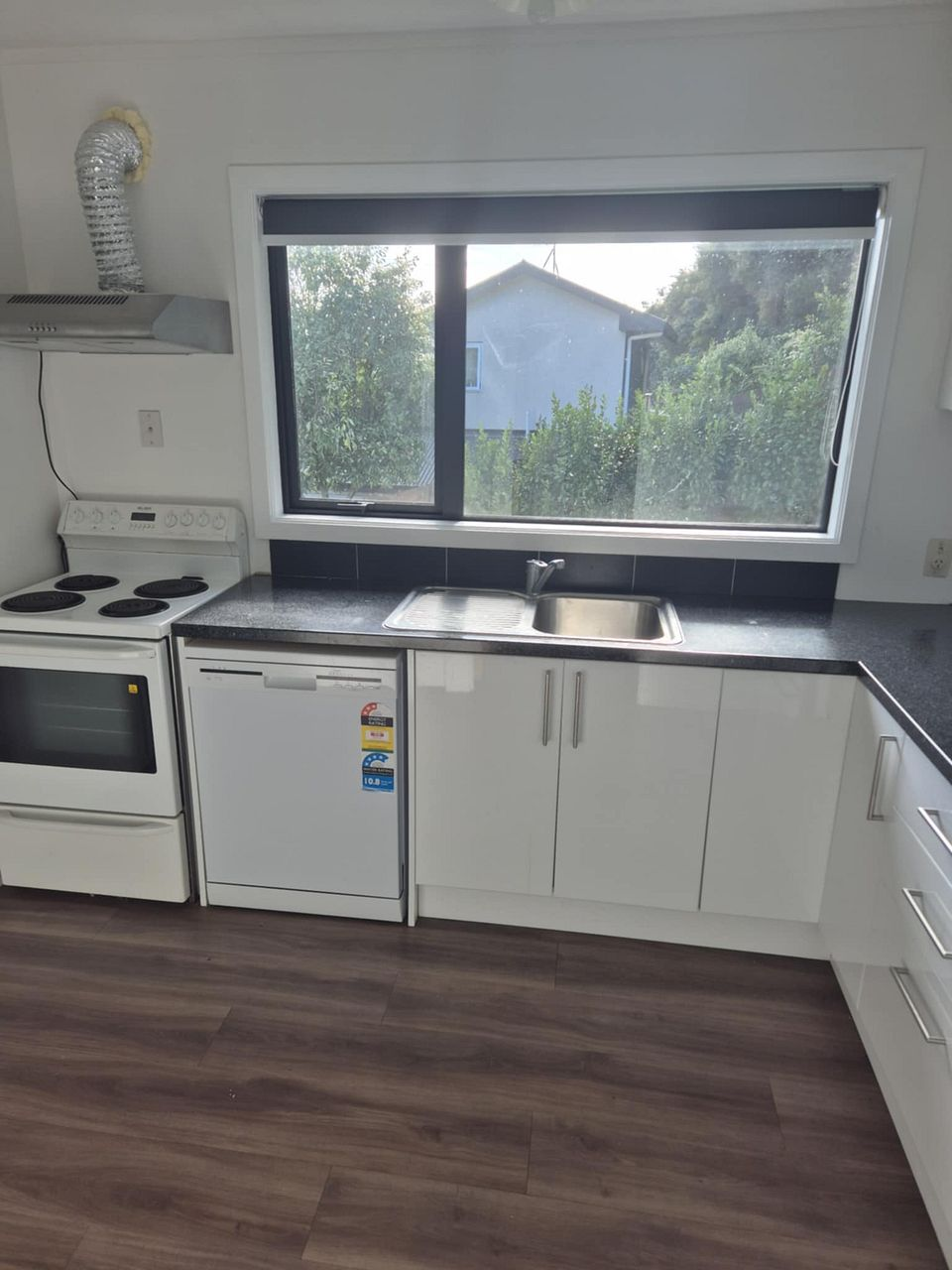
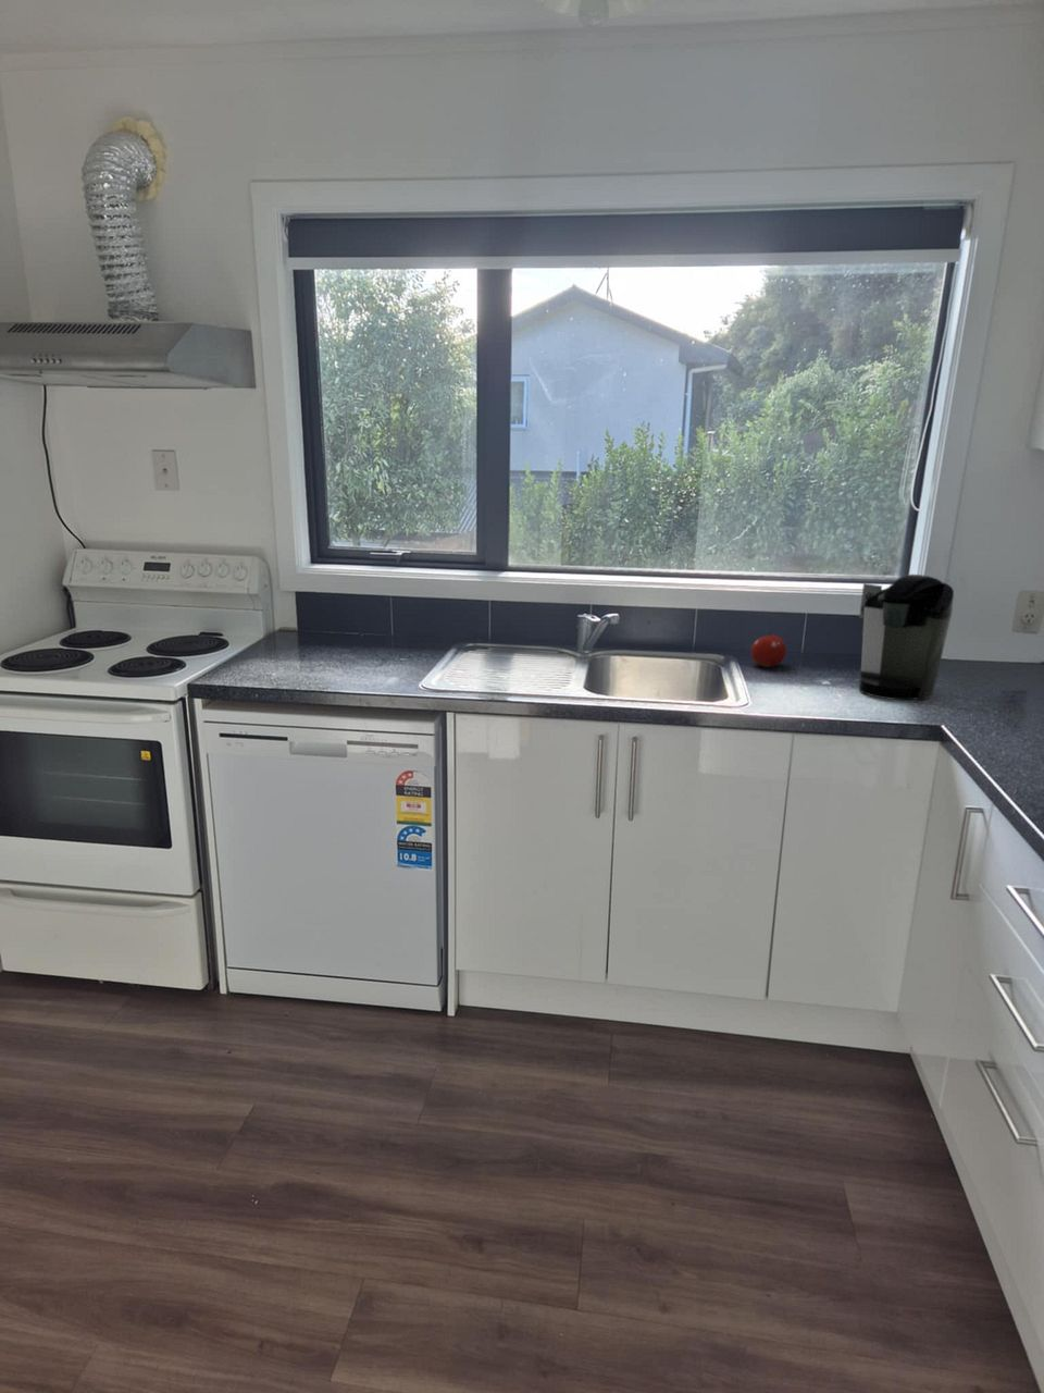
+ fruit (769, 647)
+ coffee maker (886, 630)
